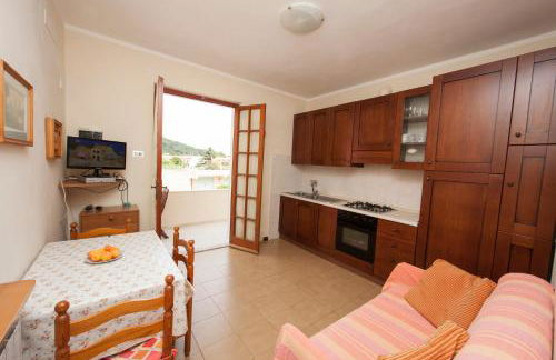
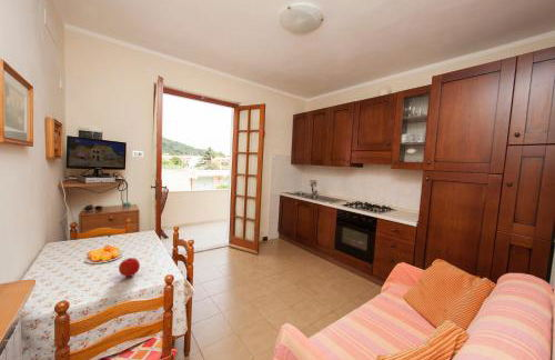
+ fruit (129, 267)
